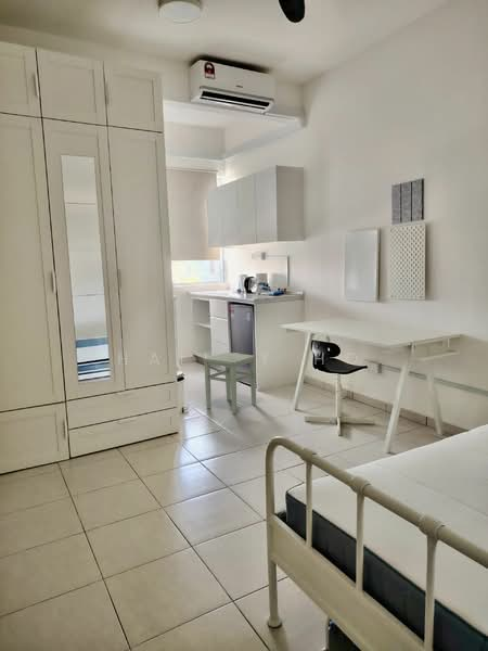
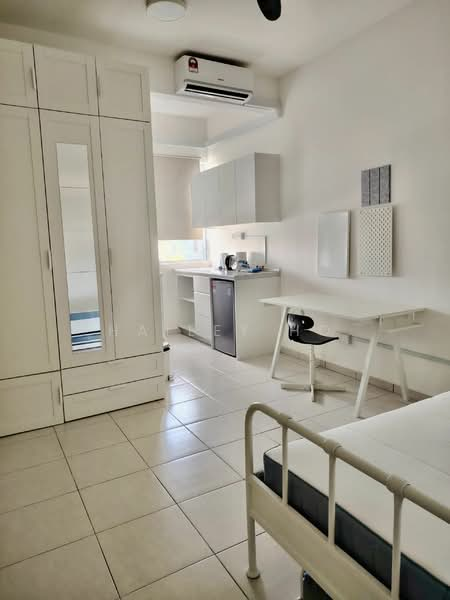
- stool (230, 381)
